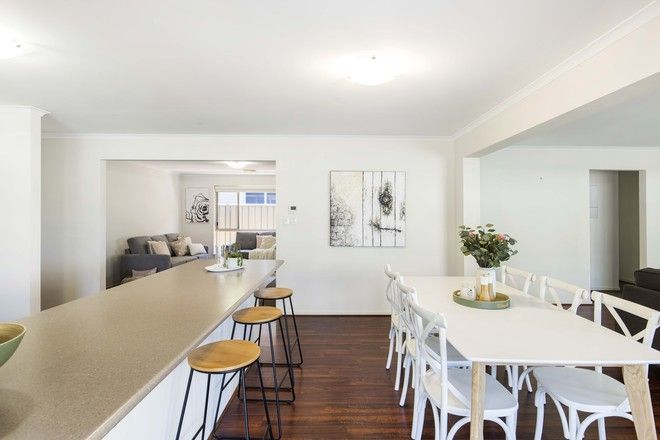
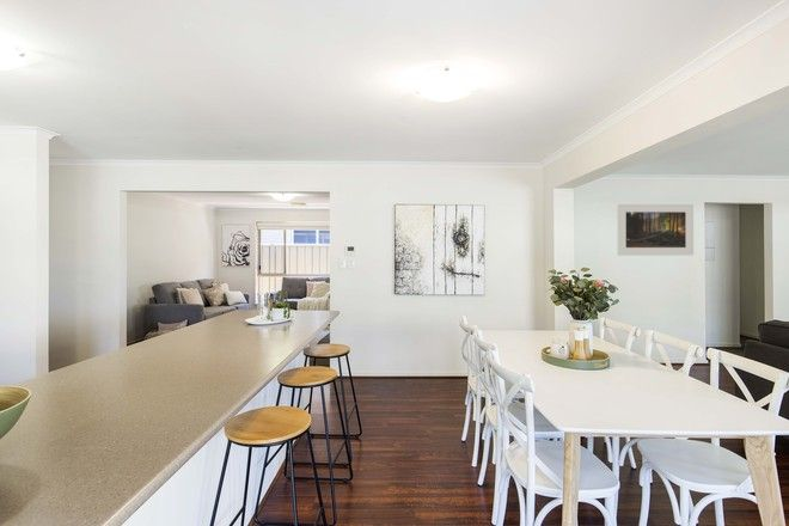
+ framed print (655, 230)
